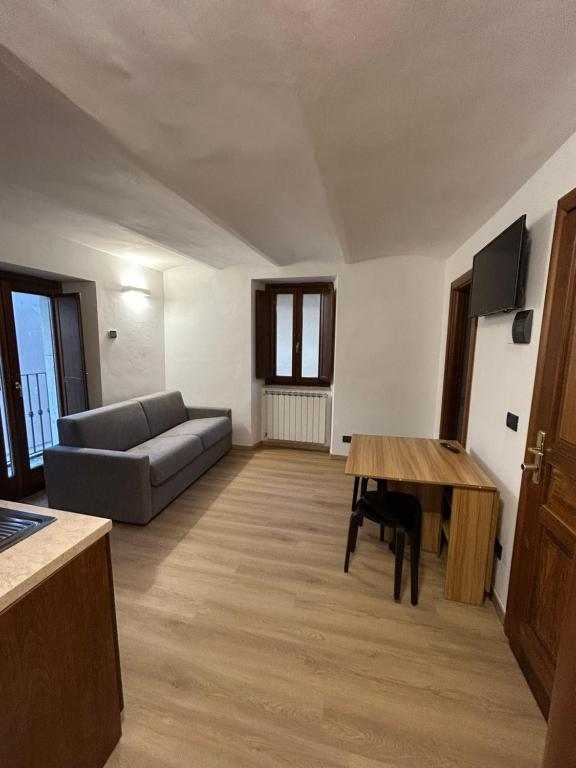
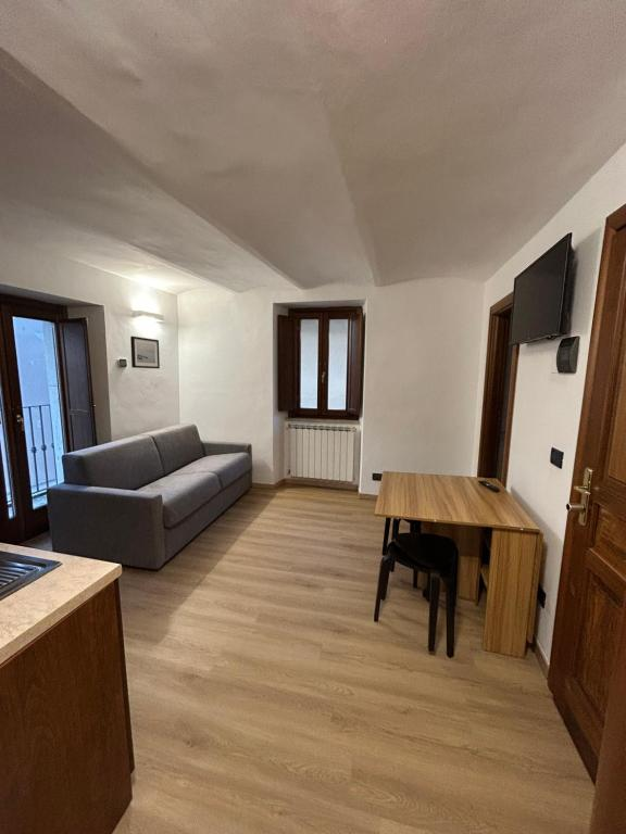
+ wall art (146, 353)
